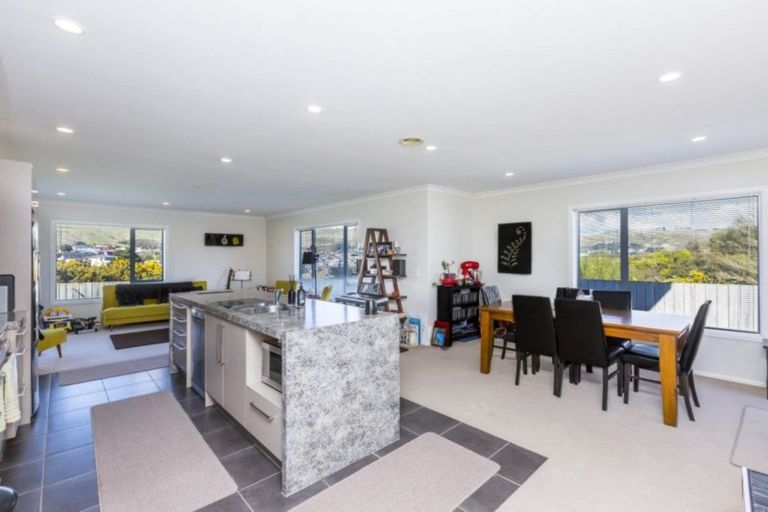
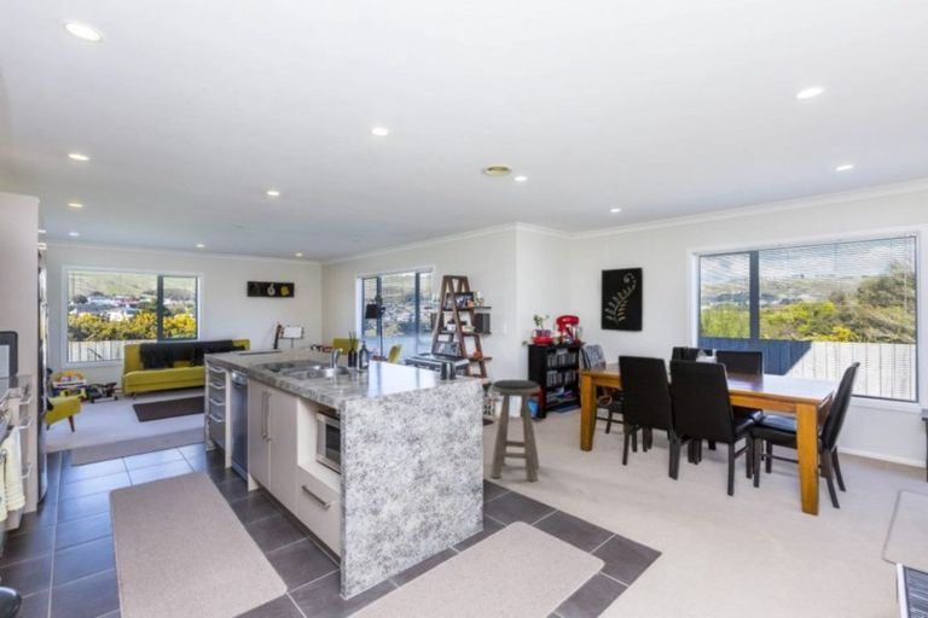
+ stool (507, 424)
